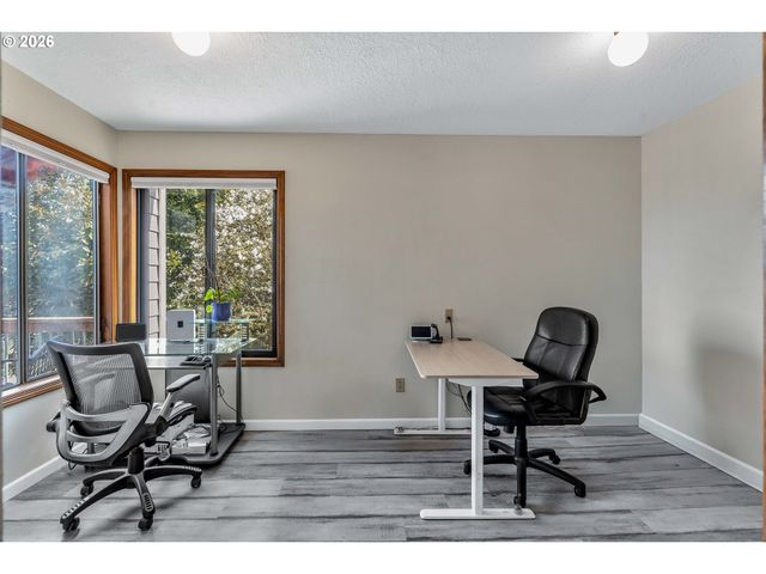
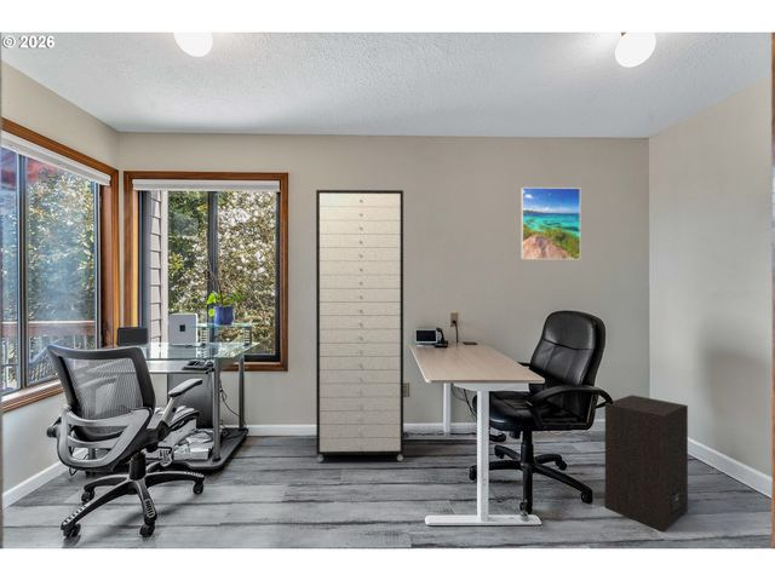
+ storage cabinet (361, 323)
+ speaker (645, 456)
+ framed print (550, 223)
